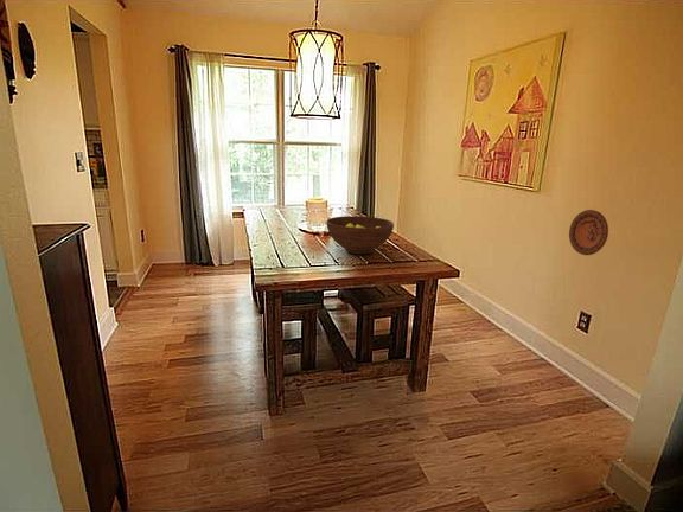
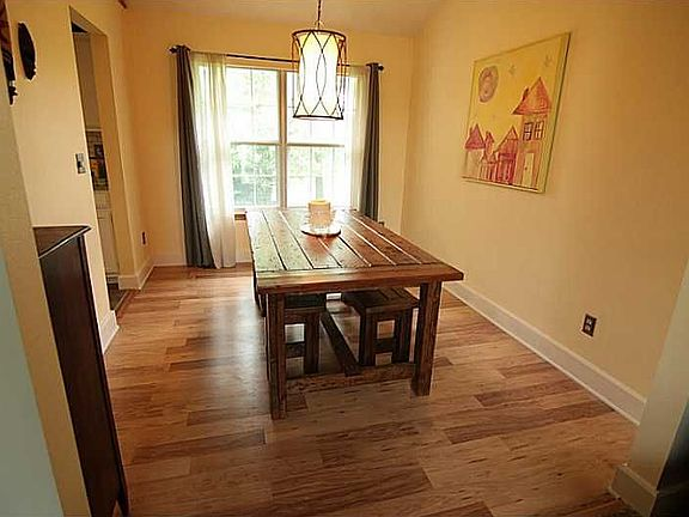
- fruit bowl (359, 236)
- decorative plate (588, 232)
